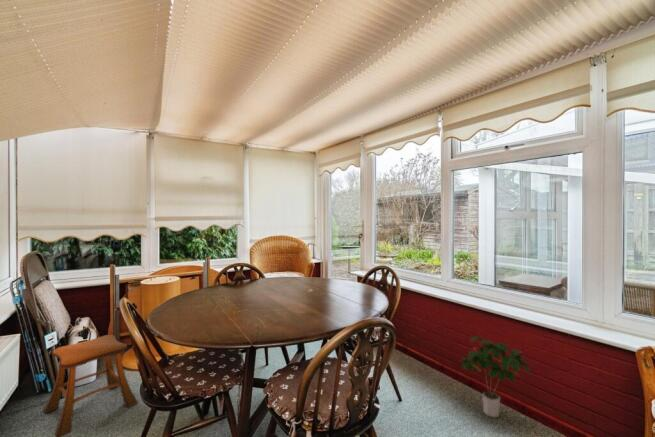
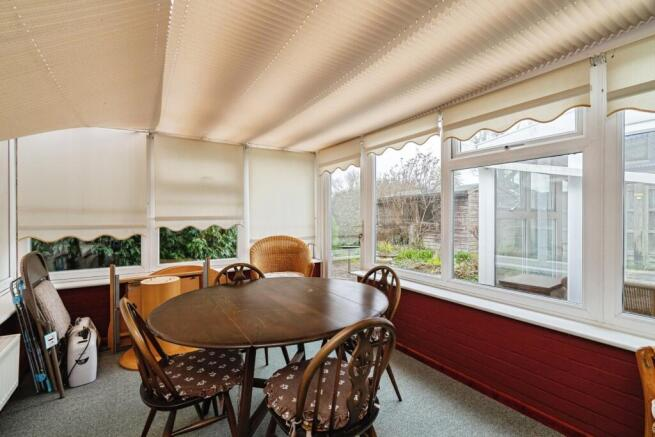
- stool (91, 376)
- potted plant (491, 375)
